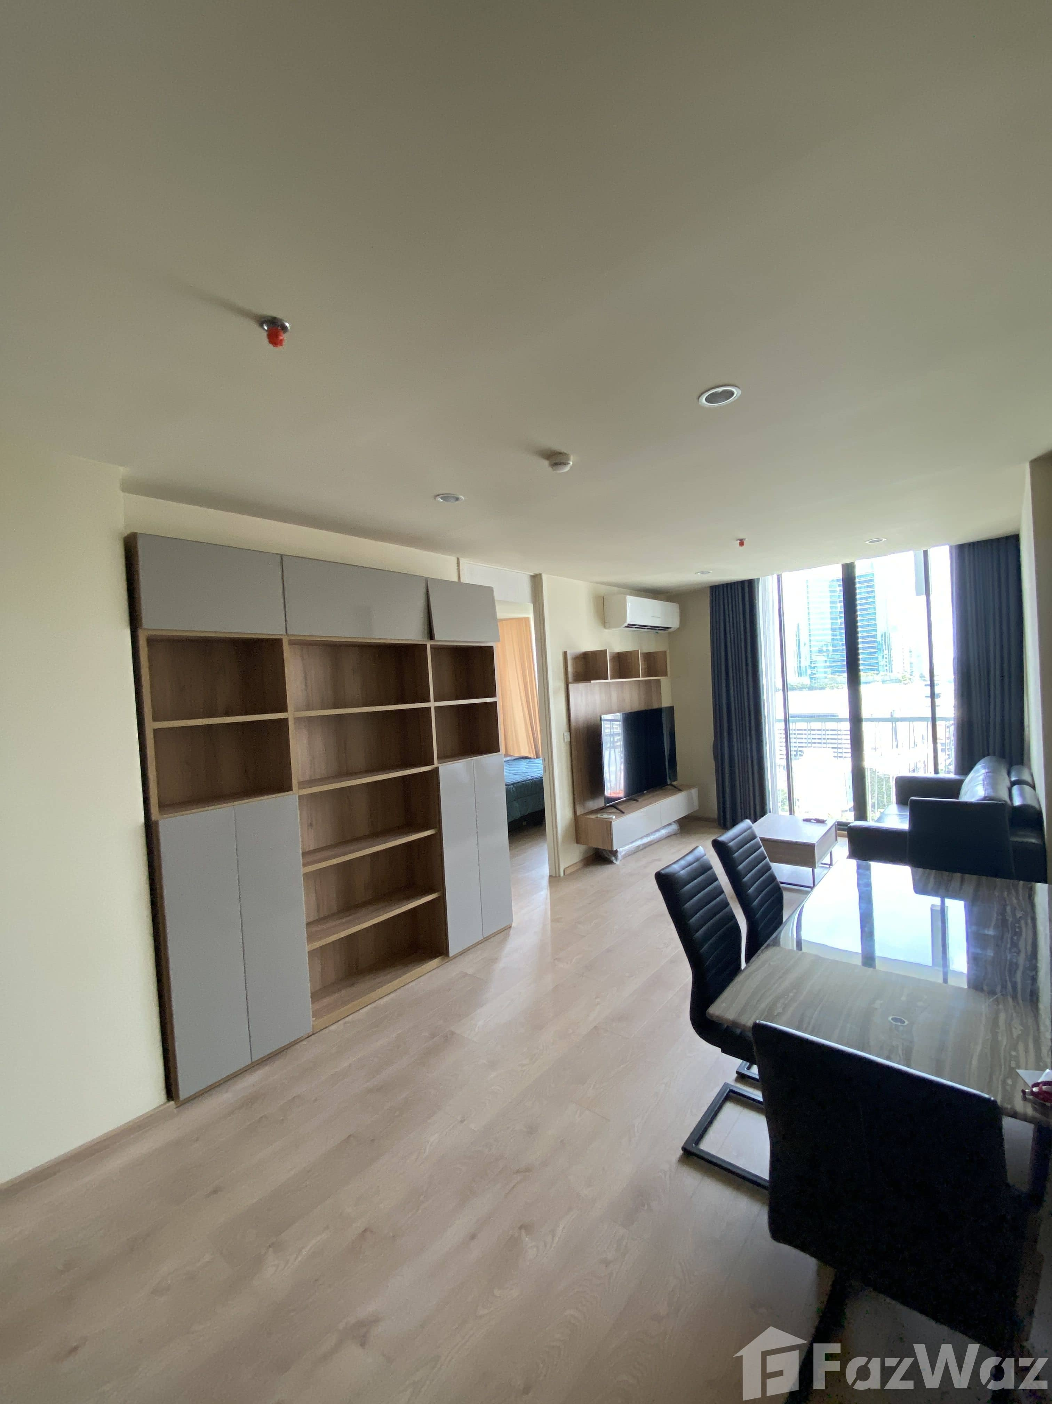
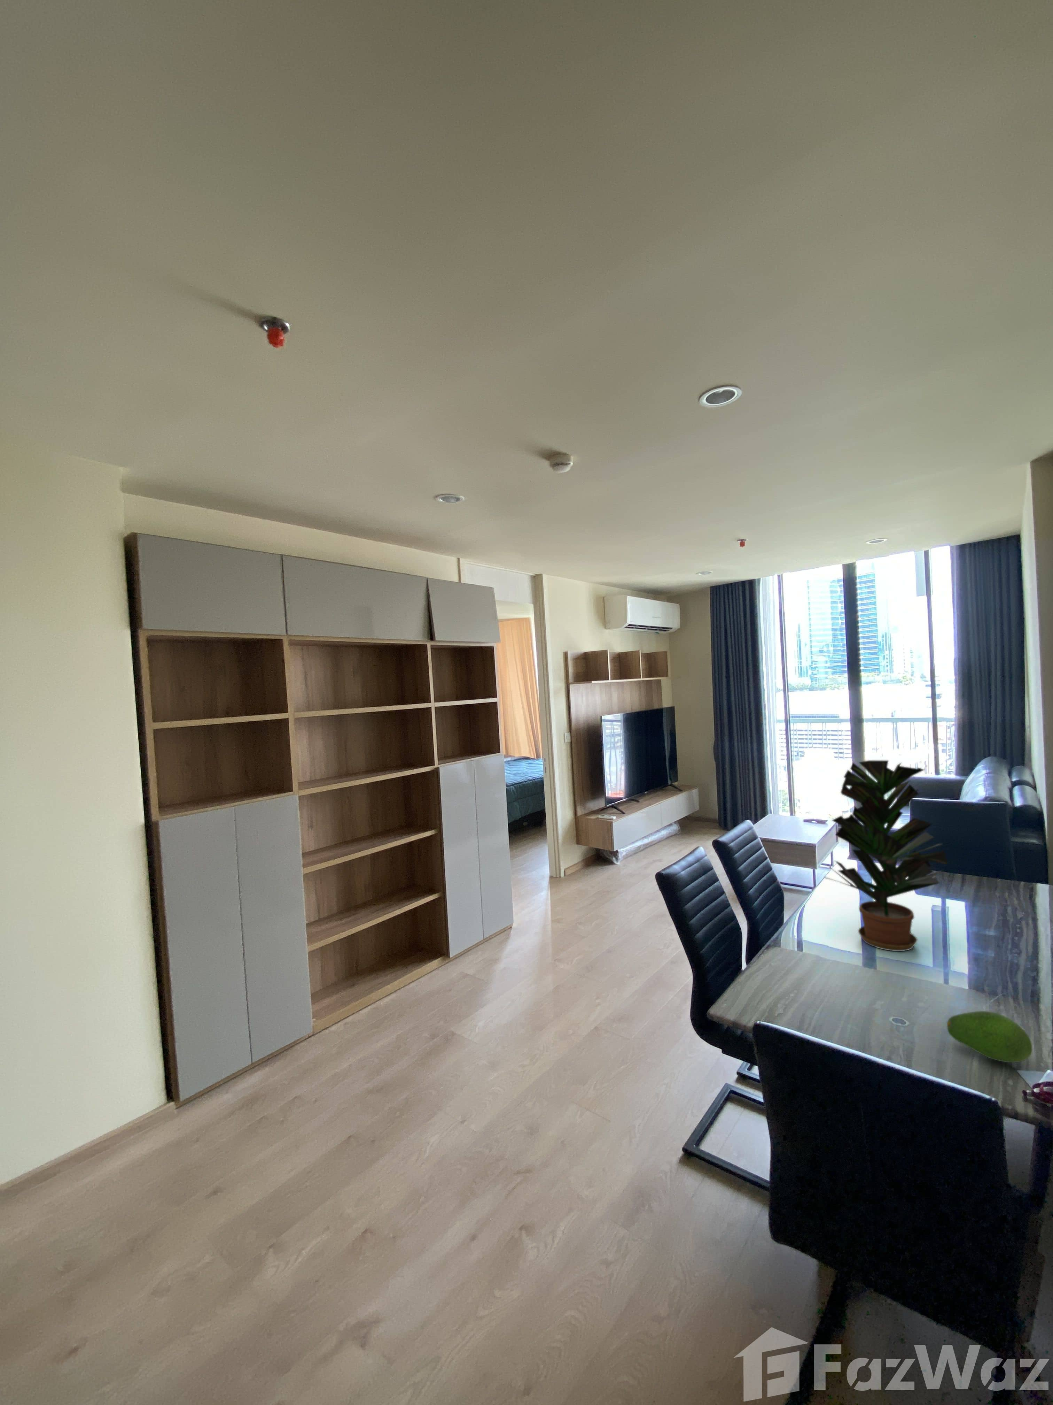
+ fruit (988, 1034)
+ potted plant (893, 855)
